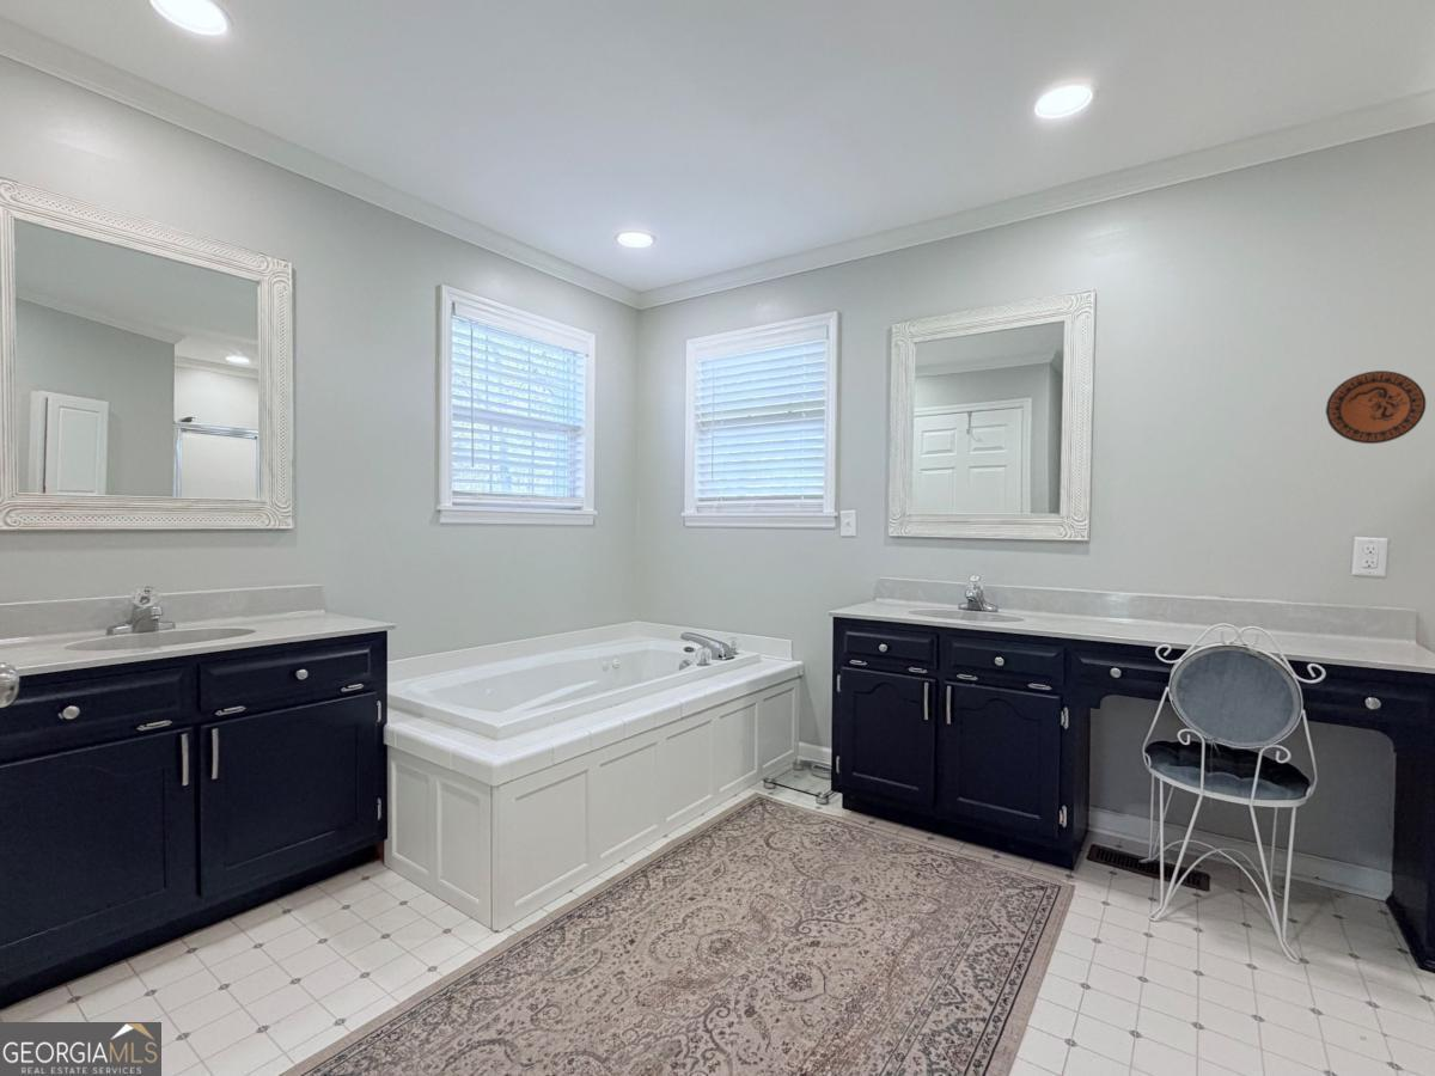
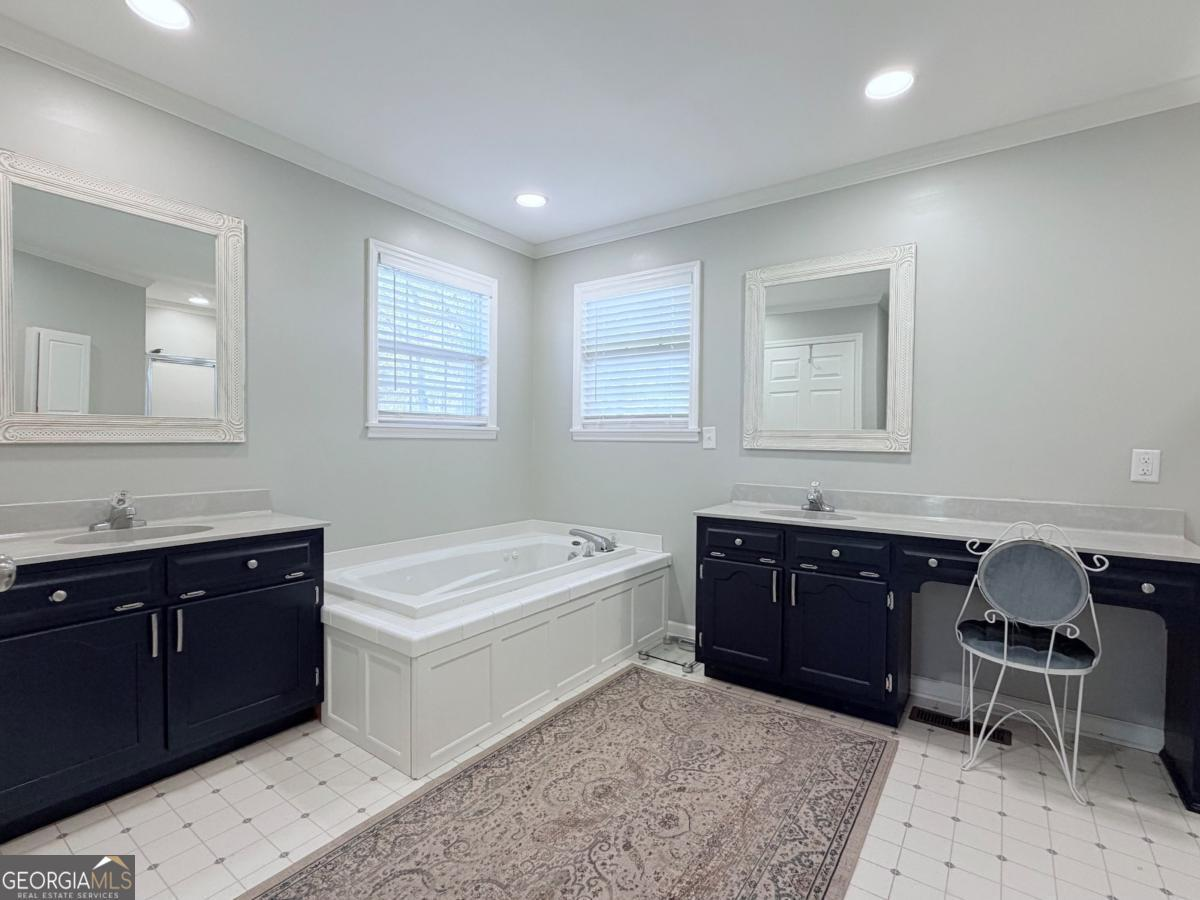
- decorative plate (1374, 406)
